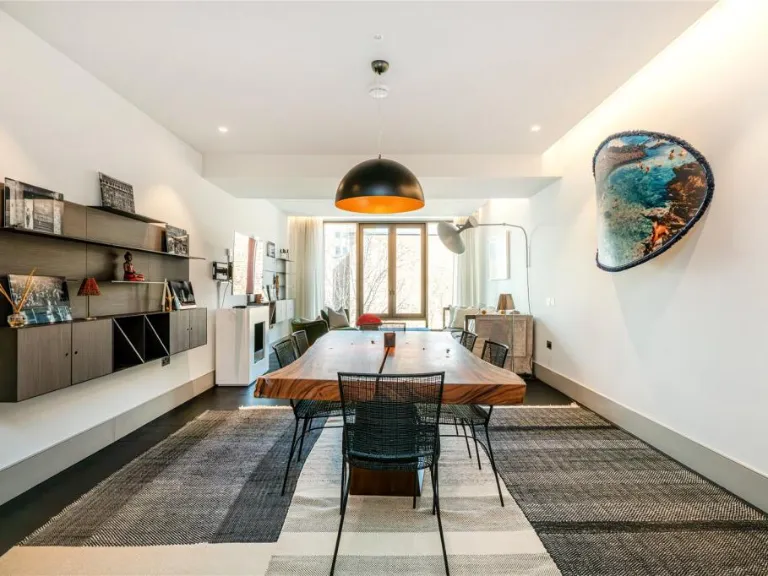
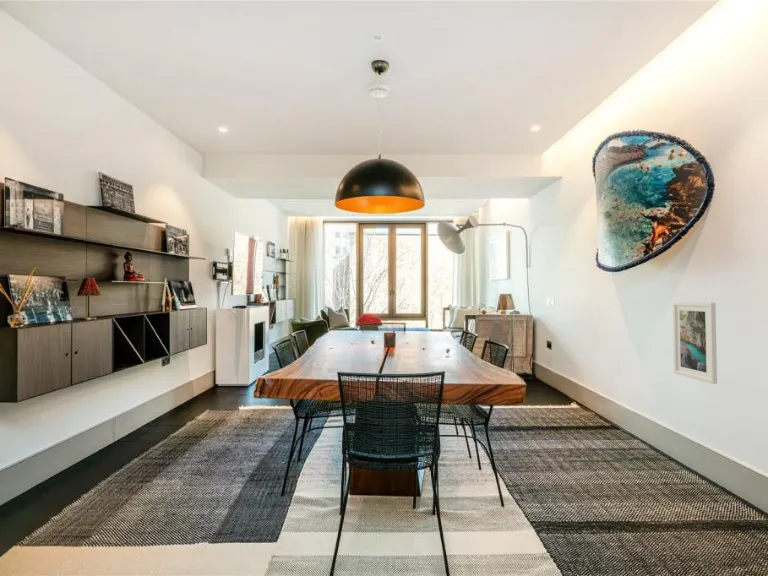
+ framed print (693, 340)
